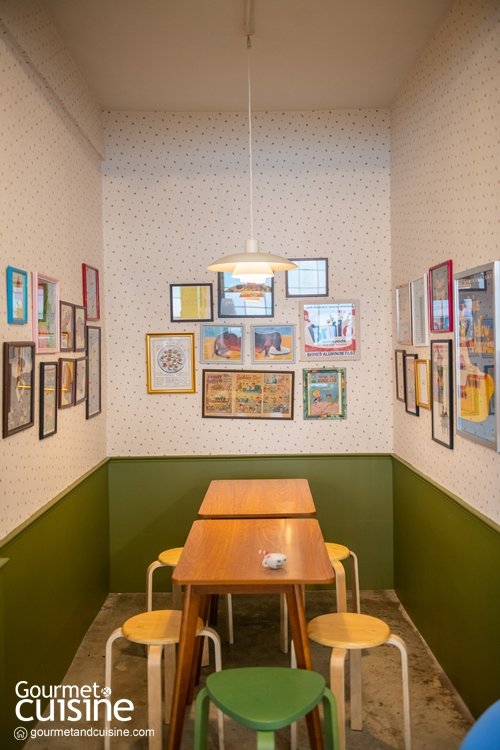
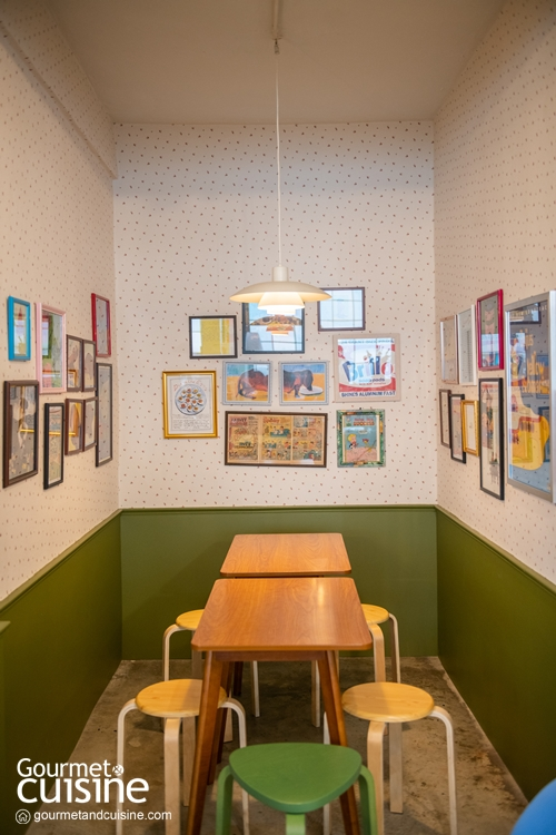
- cup (273, 559)
